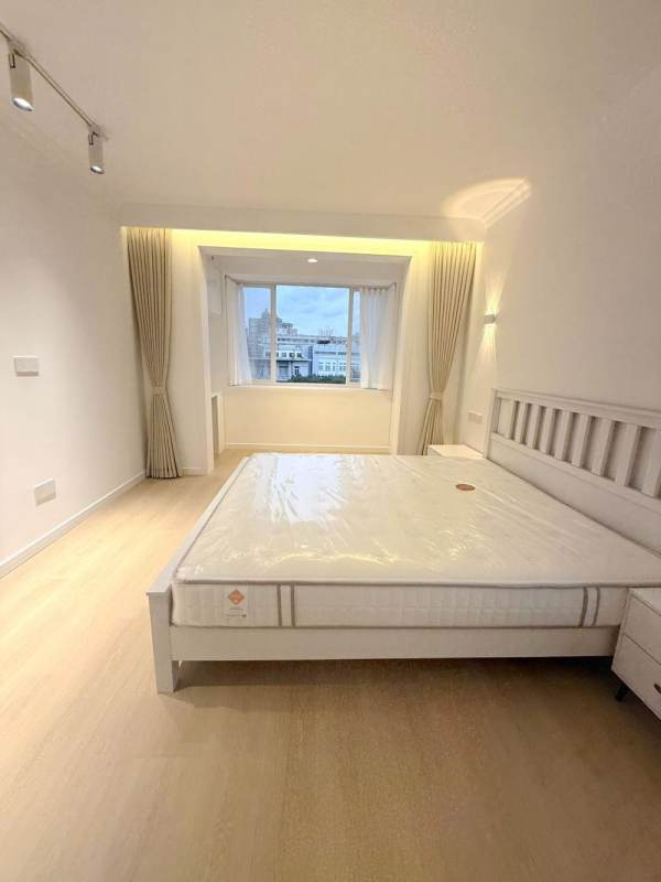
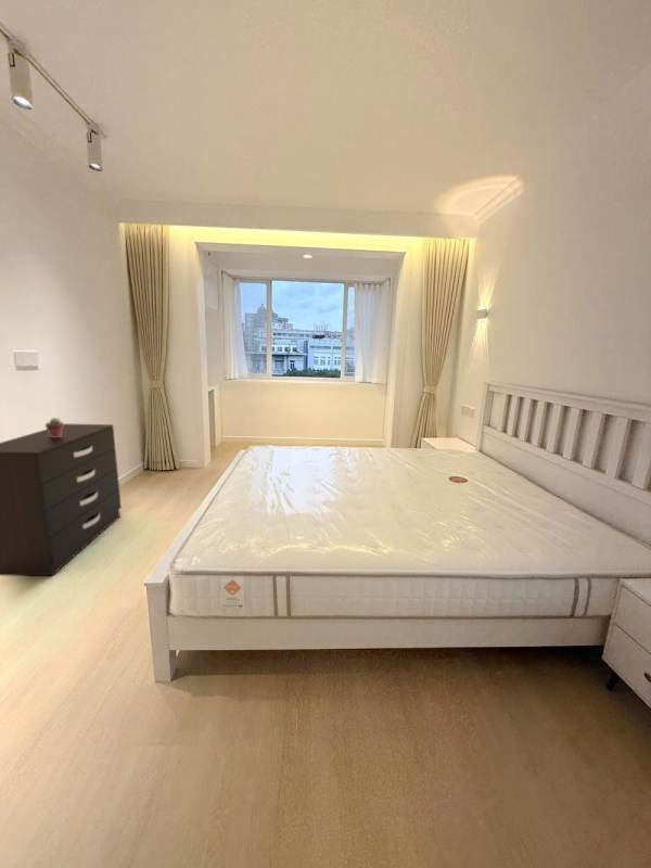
+ potted succulent (54, 426)
+ dresser (63, 490)
